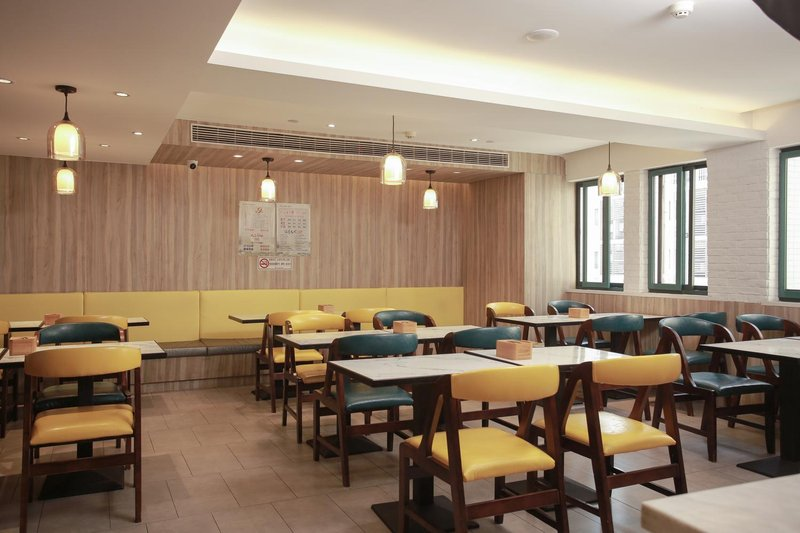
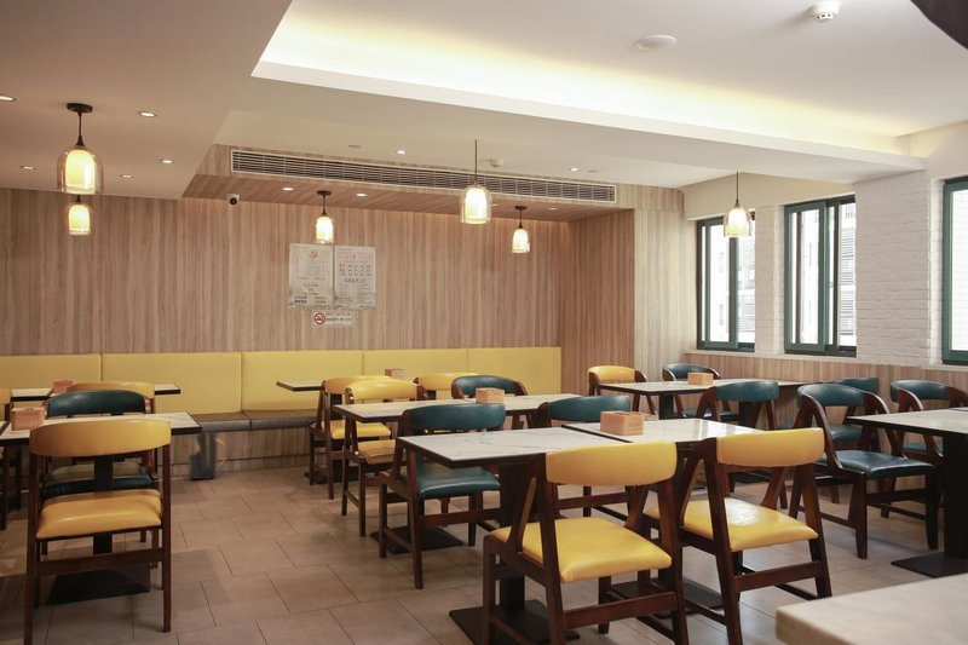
+ backpack (207, 451)
